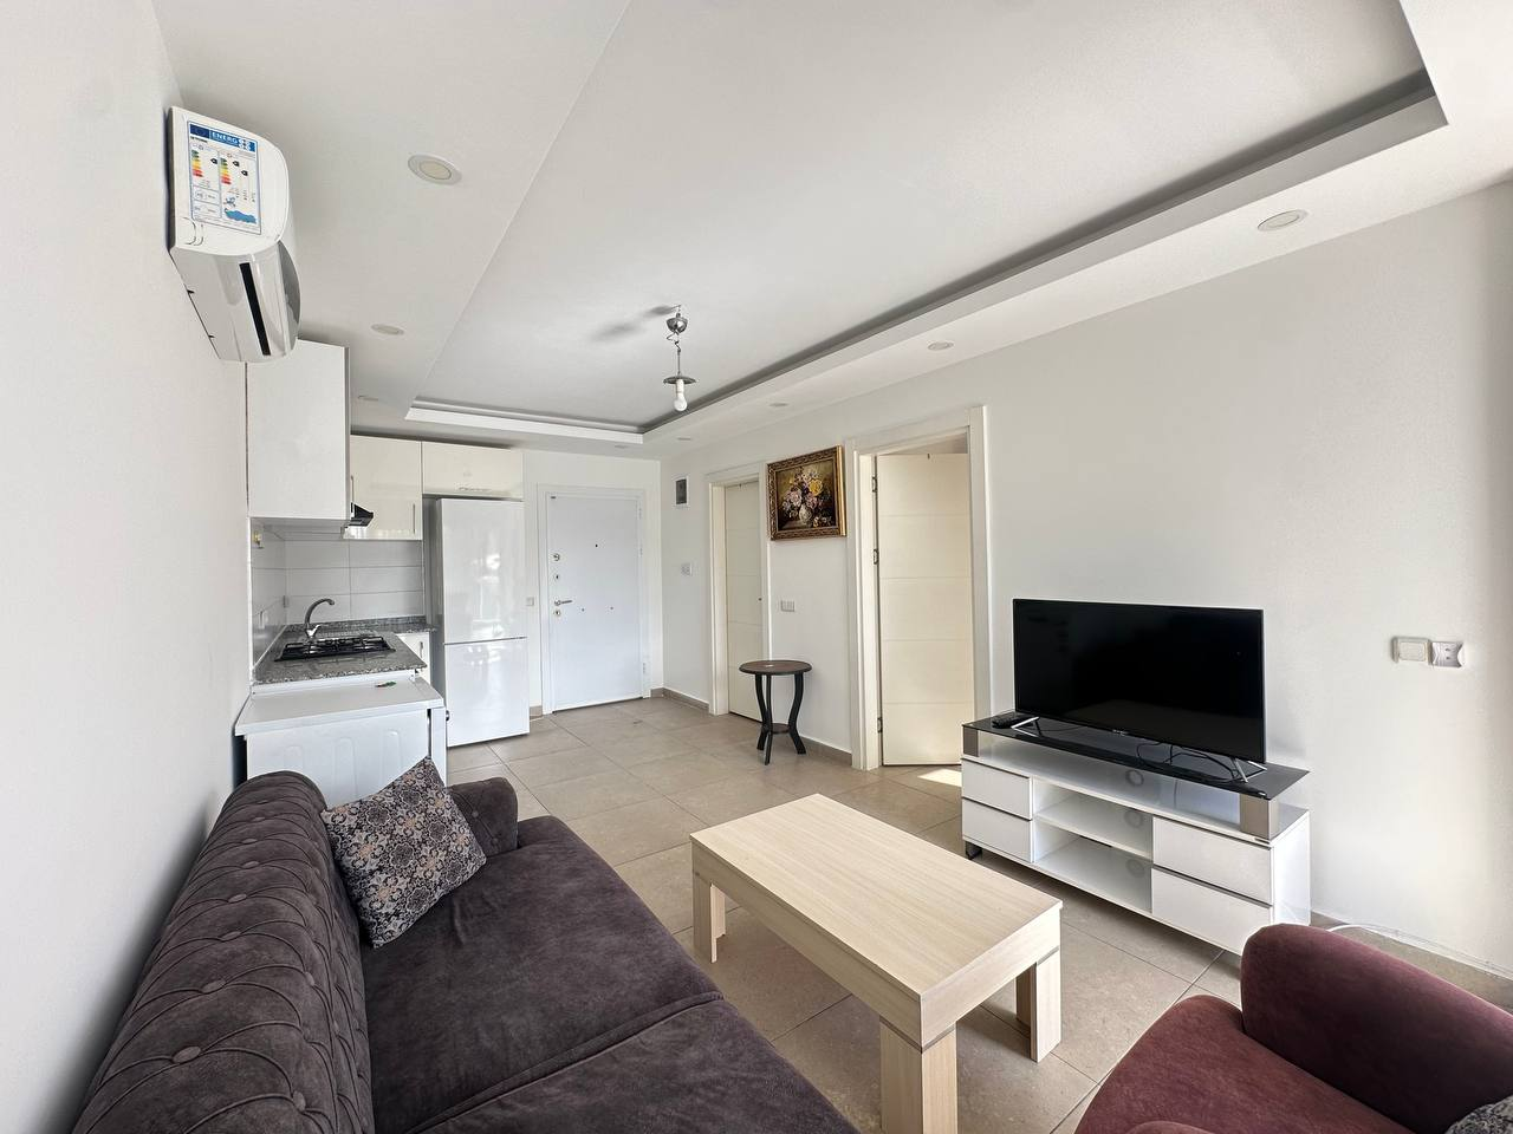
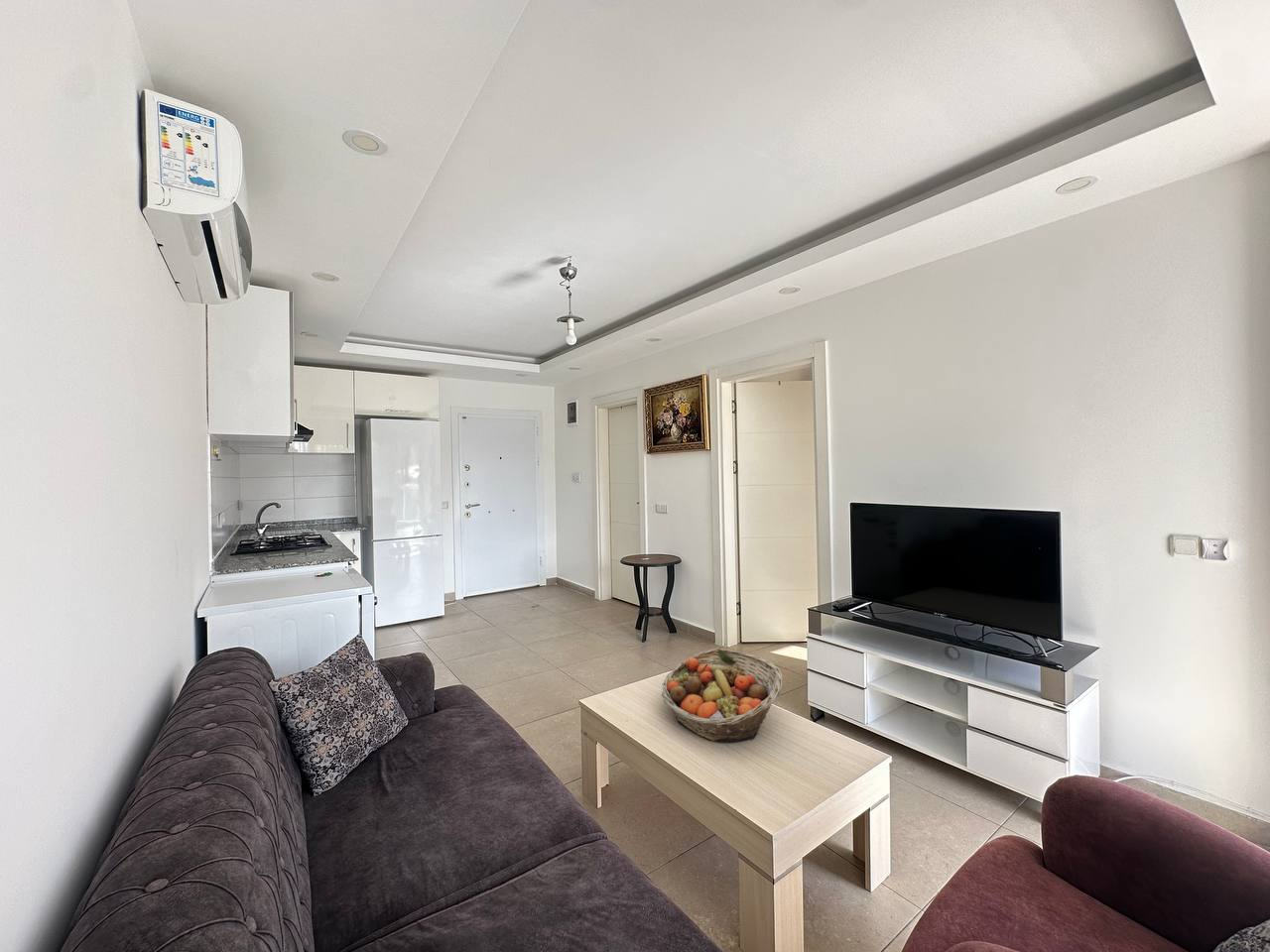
+ fruit basket (720, 692)
